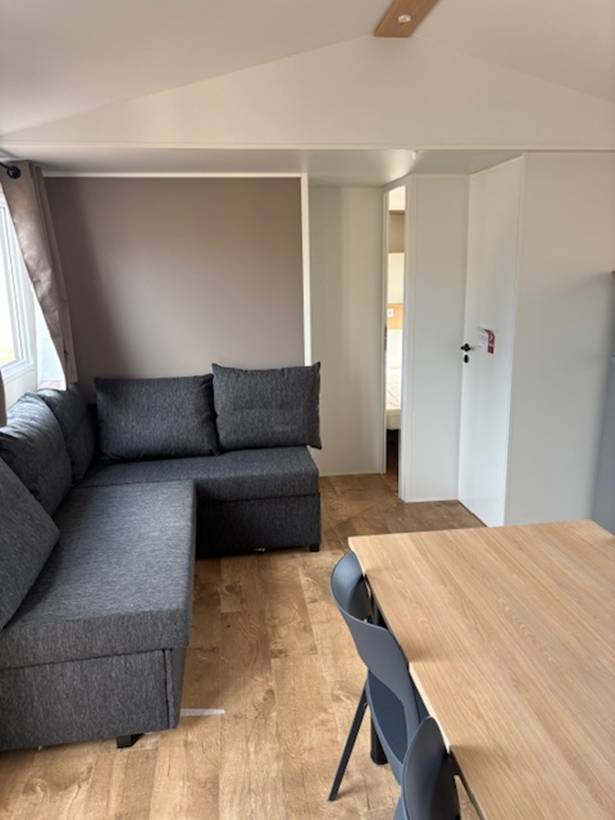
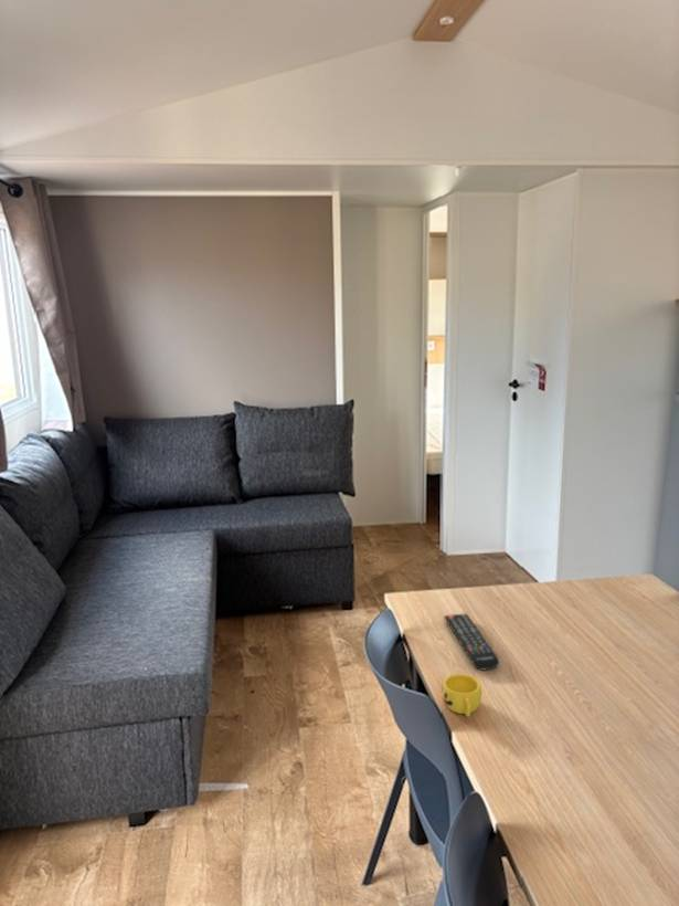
+ cup (463, 697)
+ remote control (469, 639)
